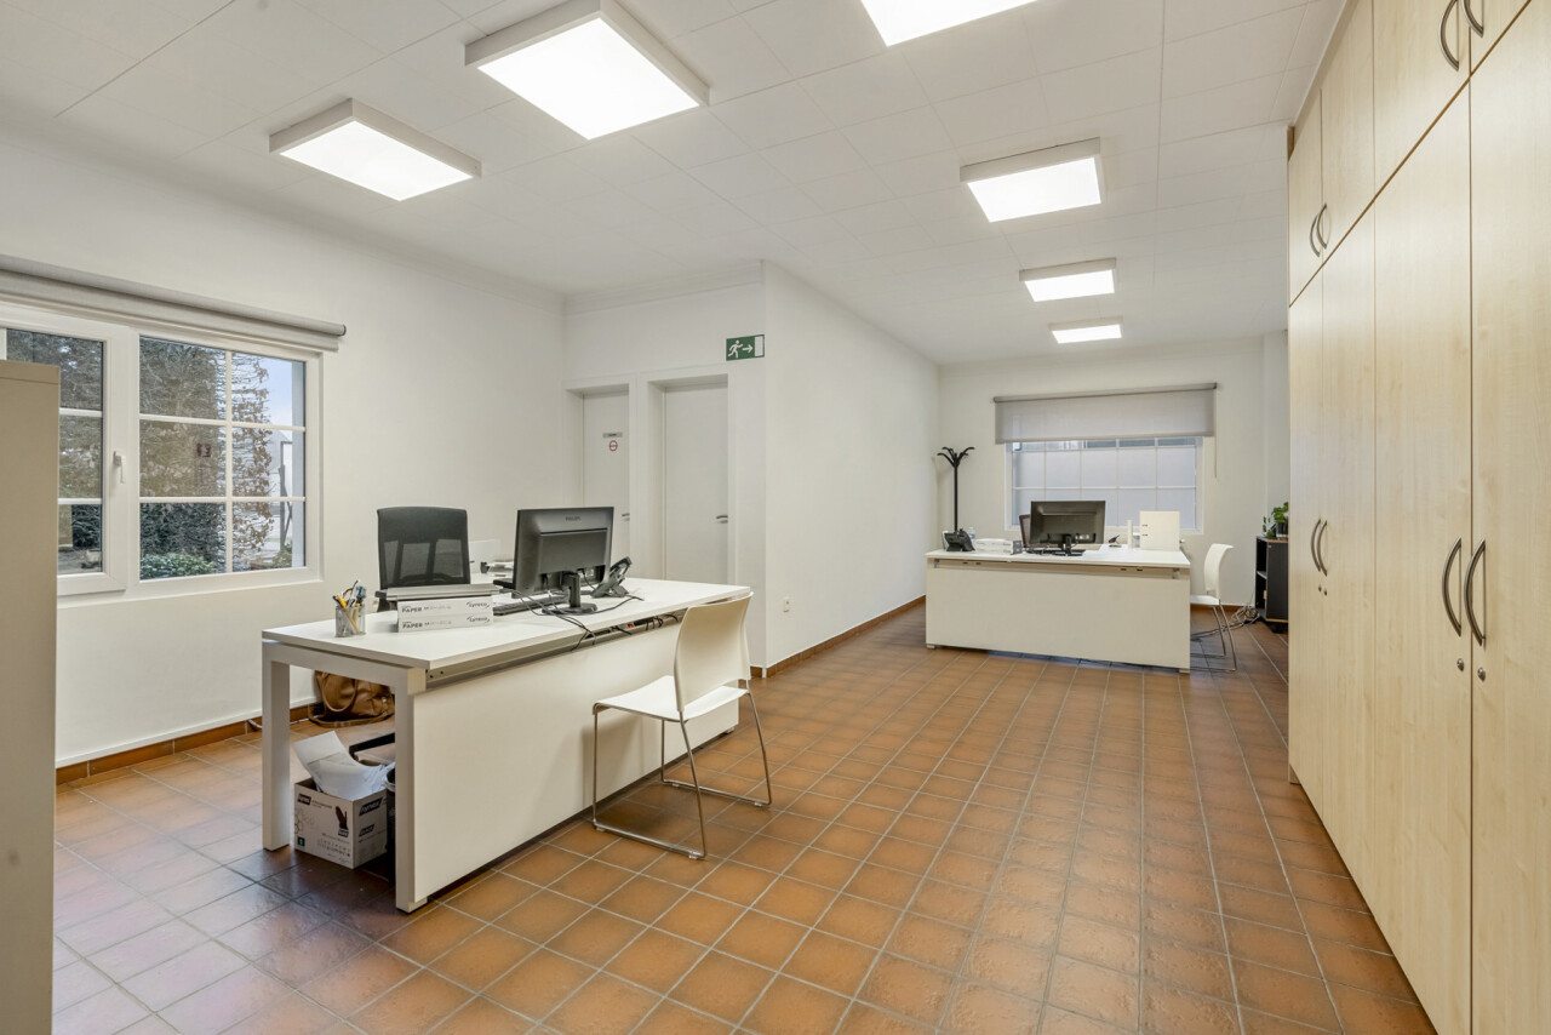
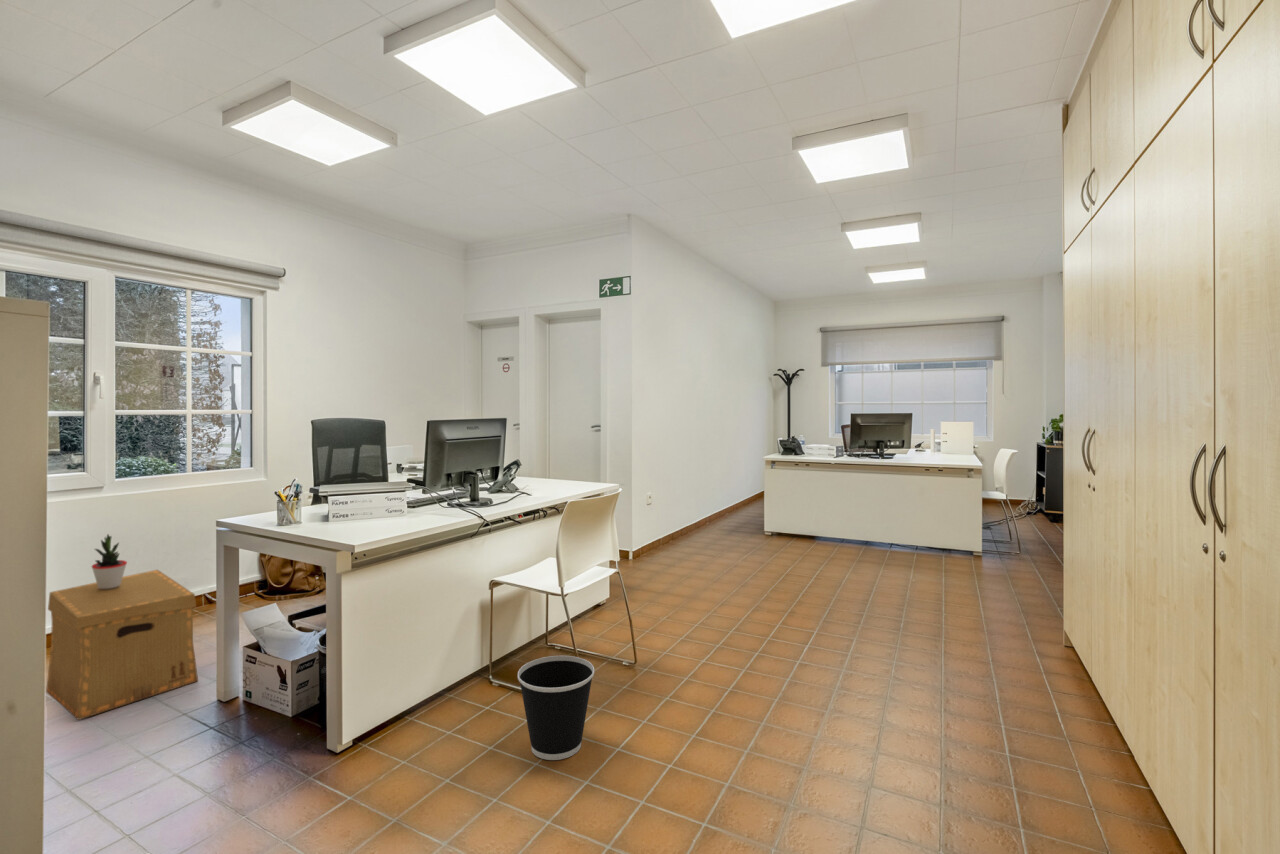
+ potted plant (109, 562)
+ cardboard box (122, 636)
+ wastebasket (556, 708)
